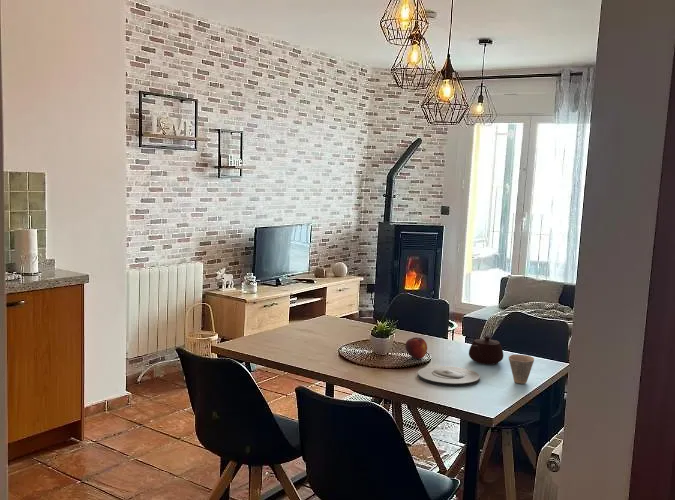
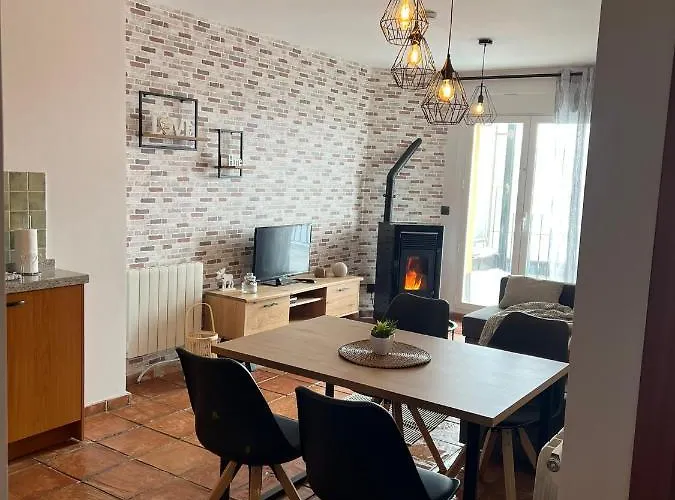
- cup (520, 369)
- plate (448, 373)
- teapot (485, 349)
- fruit (416, 347)
